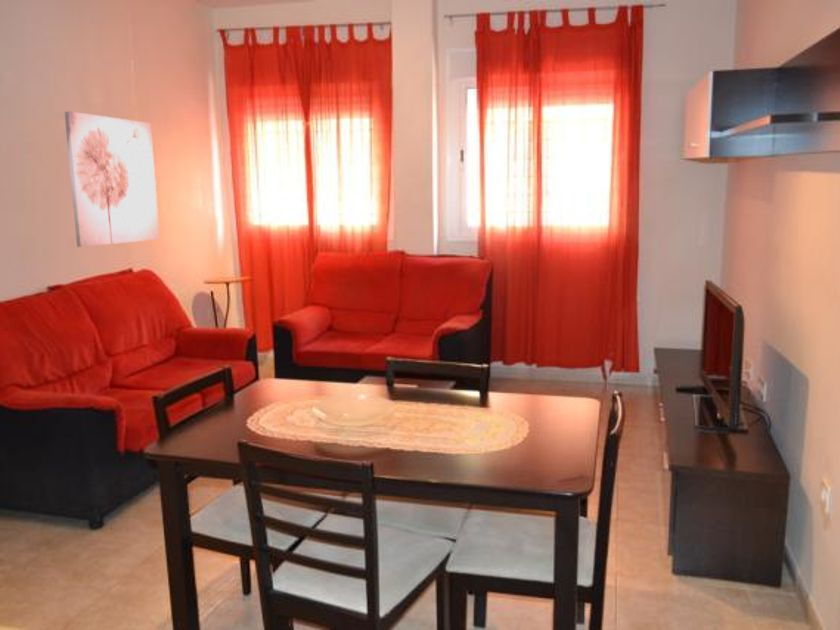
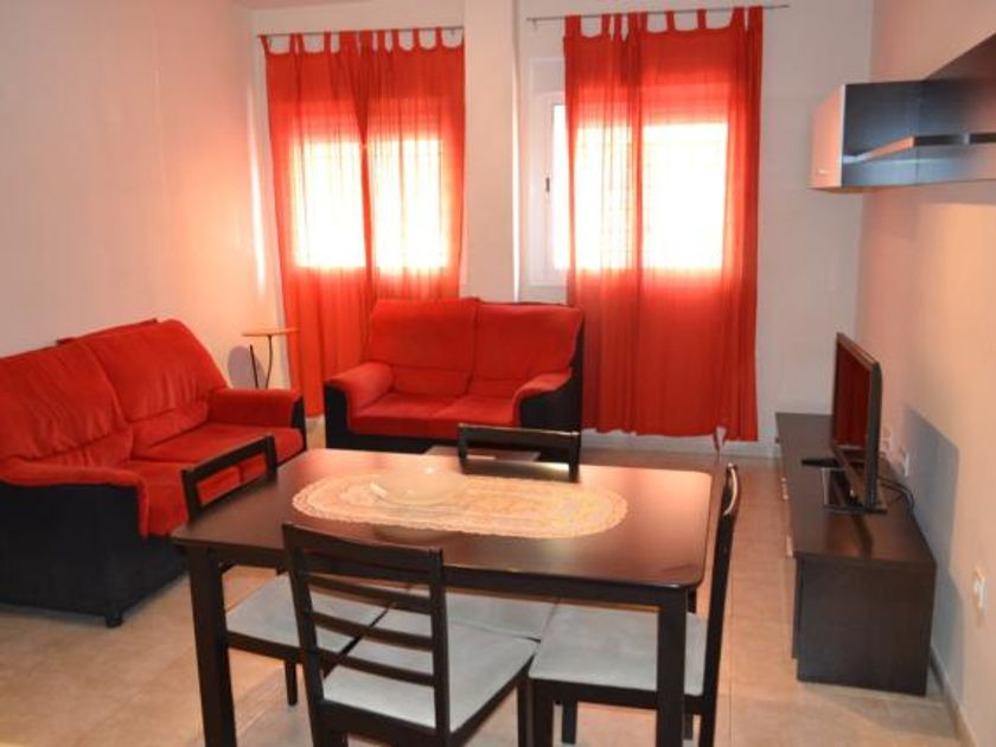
- wall art (116, 181)
